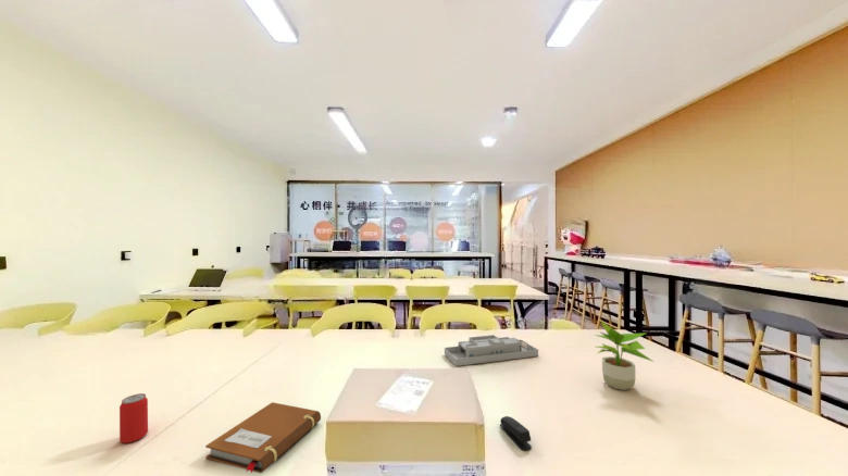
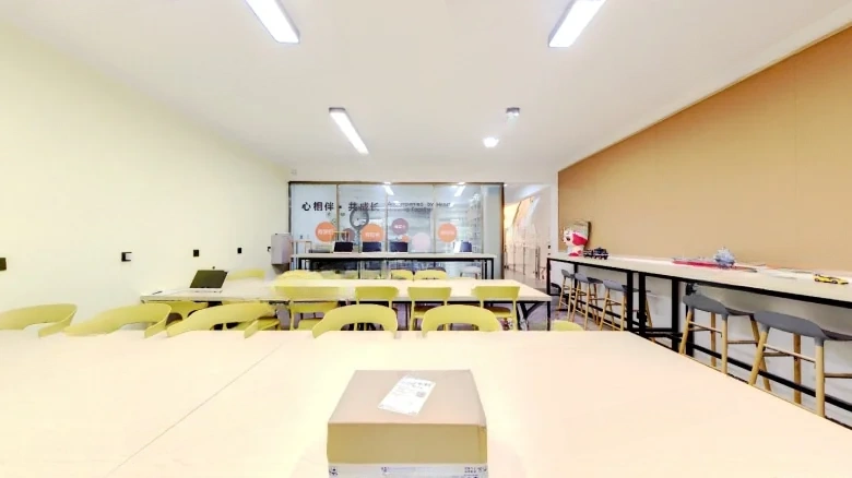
- beverage can (134, 417)
- desk organizer (490, 347)
- stapler (514, 428)
- potted plant (621, 356)
- notebook (266, 434)
